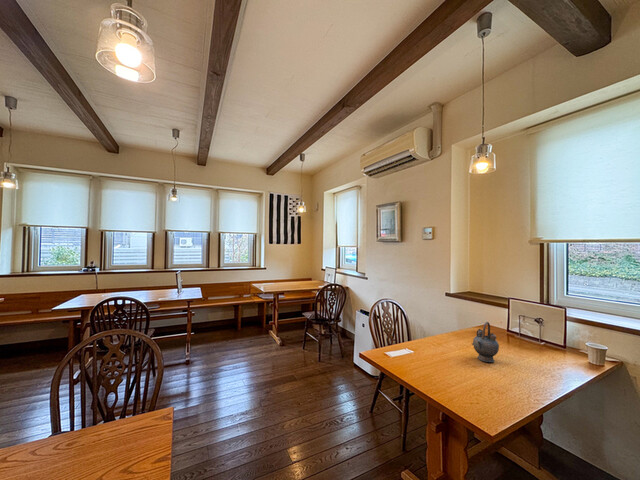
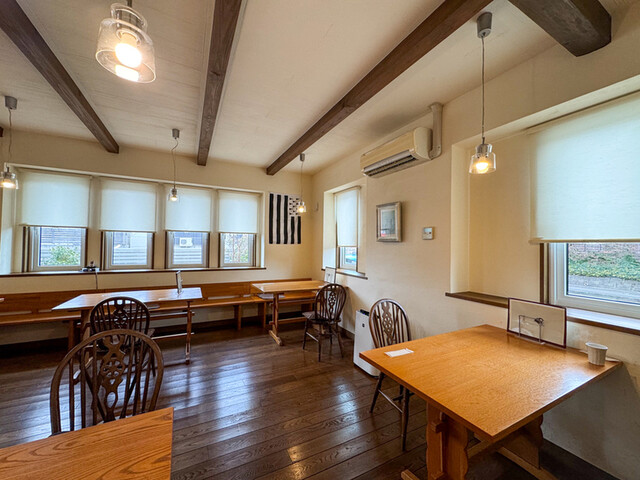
- teapot (484, 341)
